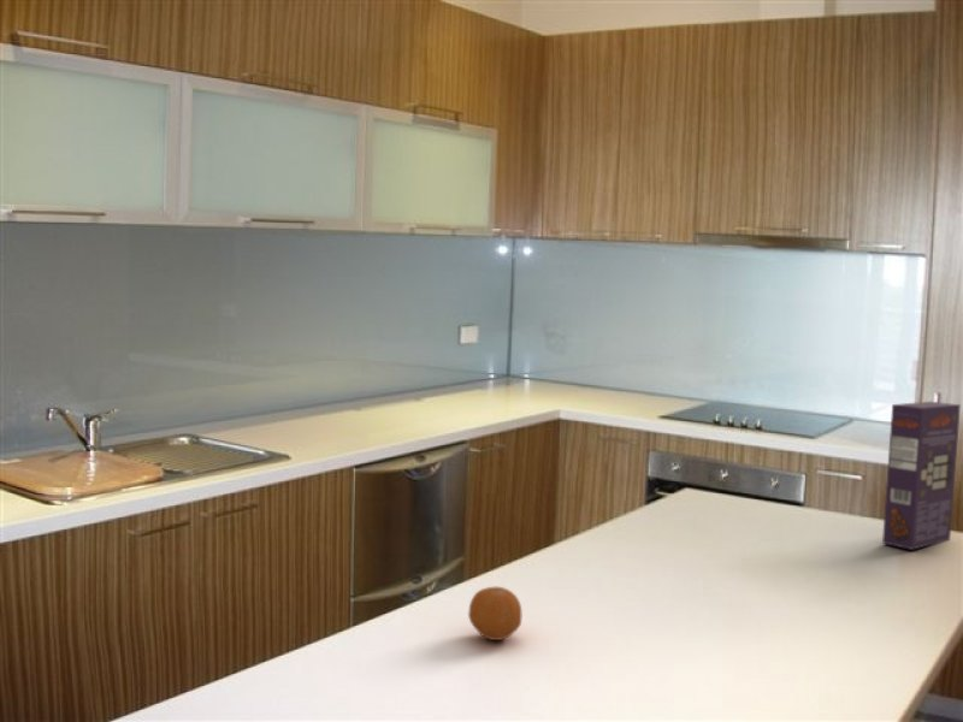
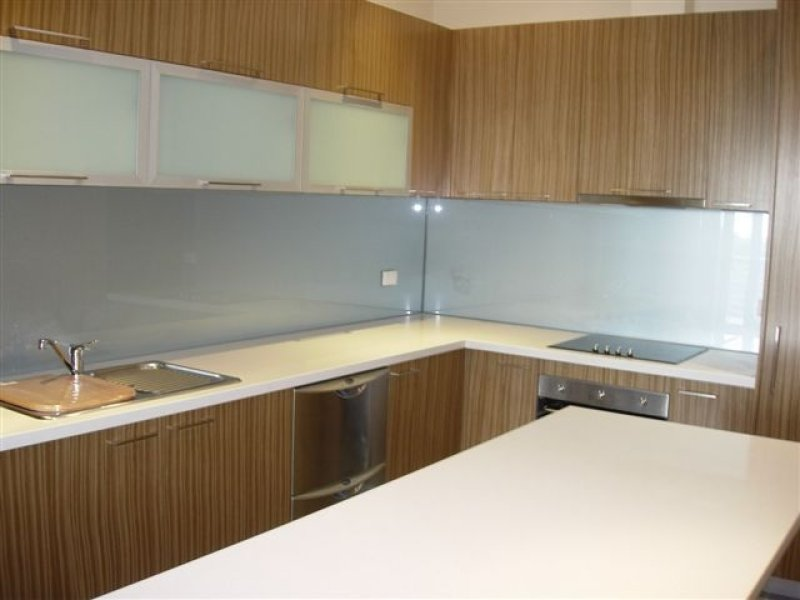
- fruit (495, 612)
- cereal box (921, 473)
